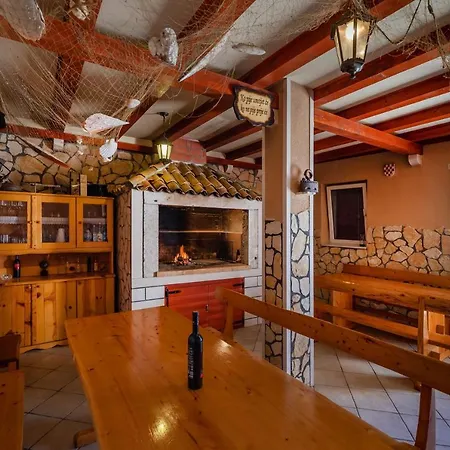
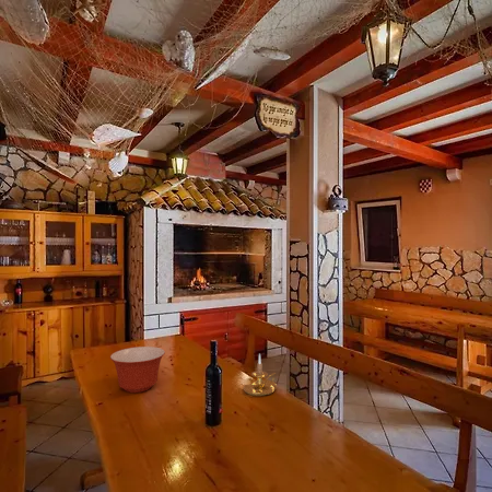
+ candle holder (261, 371)
+ mixing bowl (138, 370)
